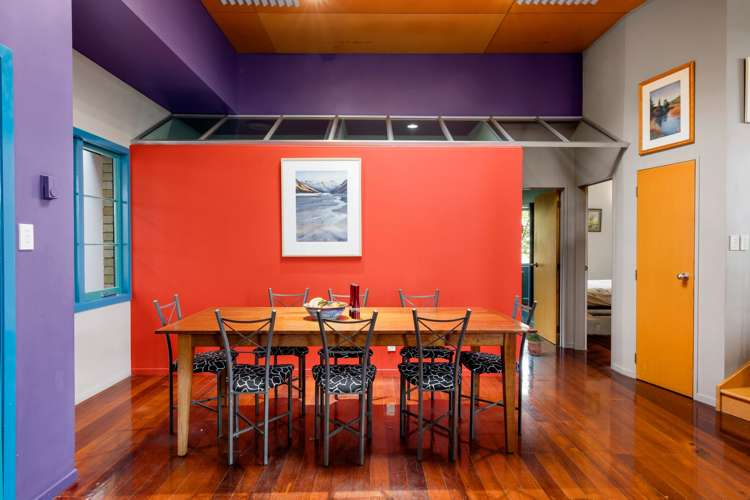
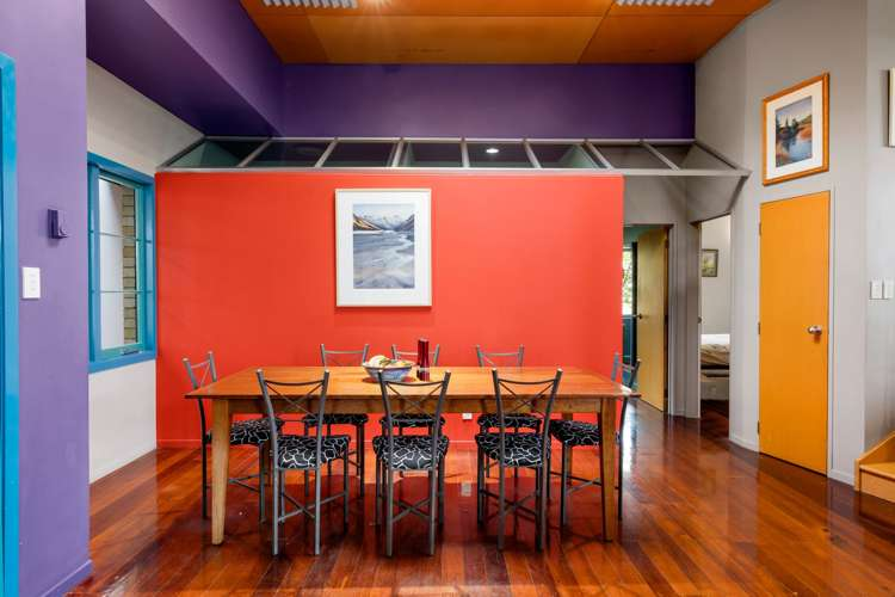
- potted plant (534, 342)
